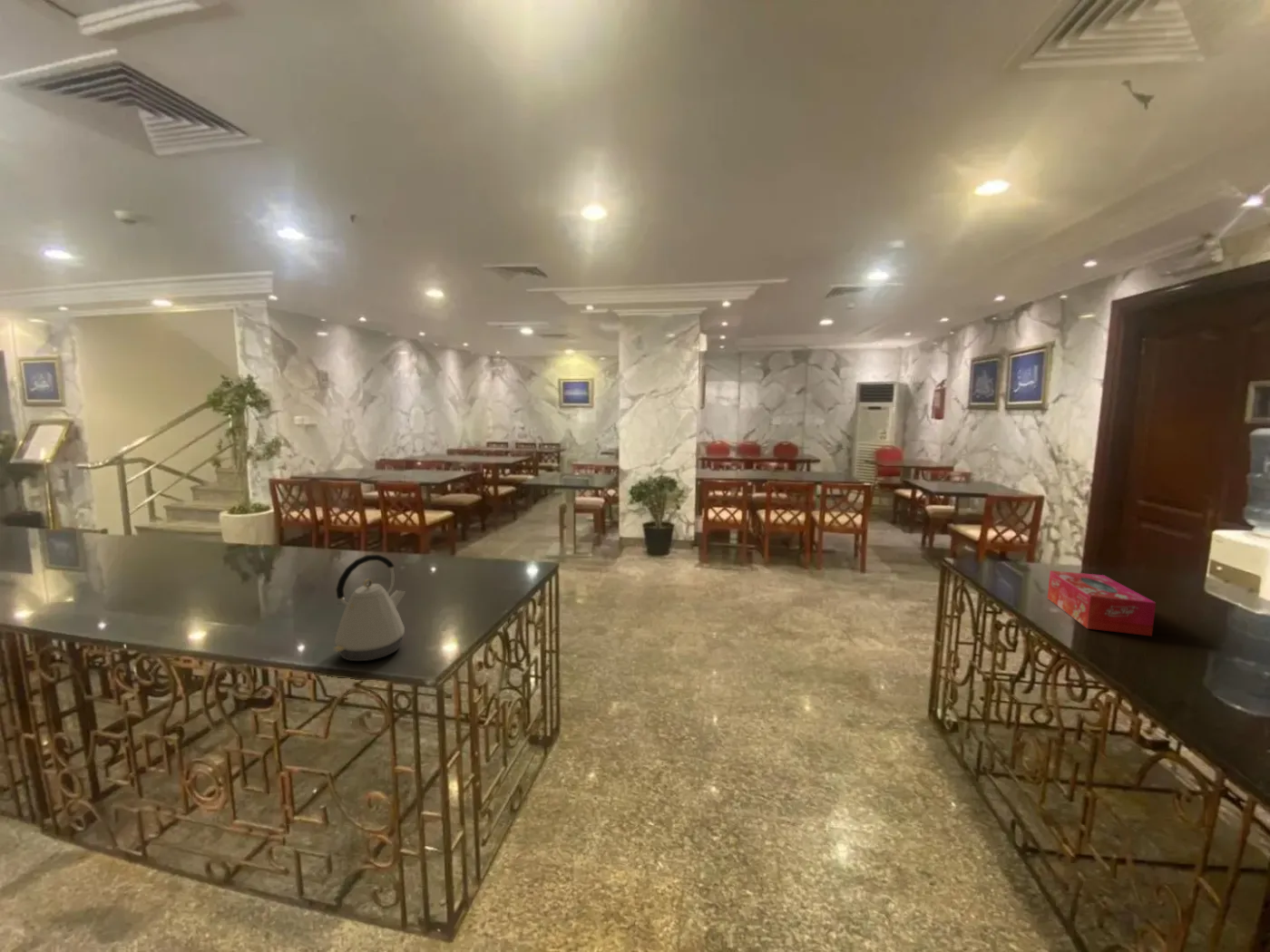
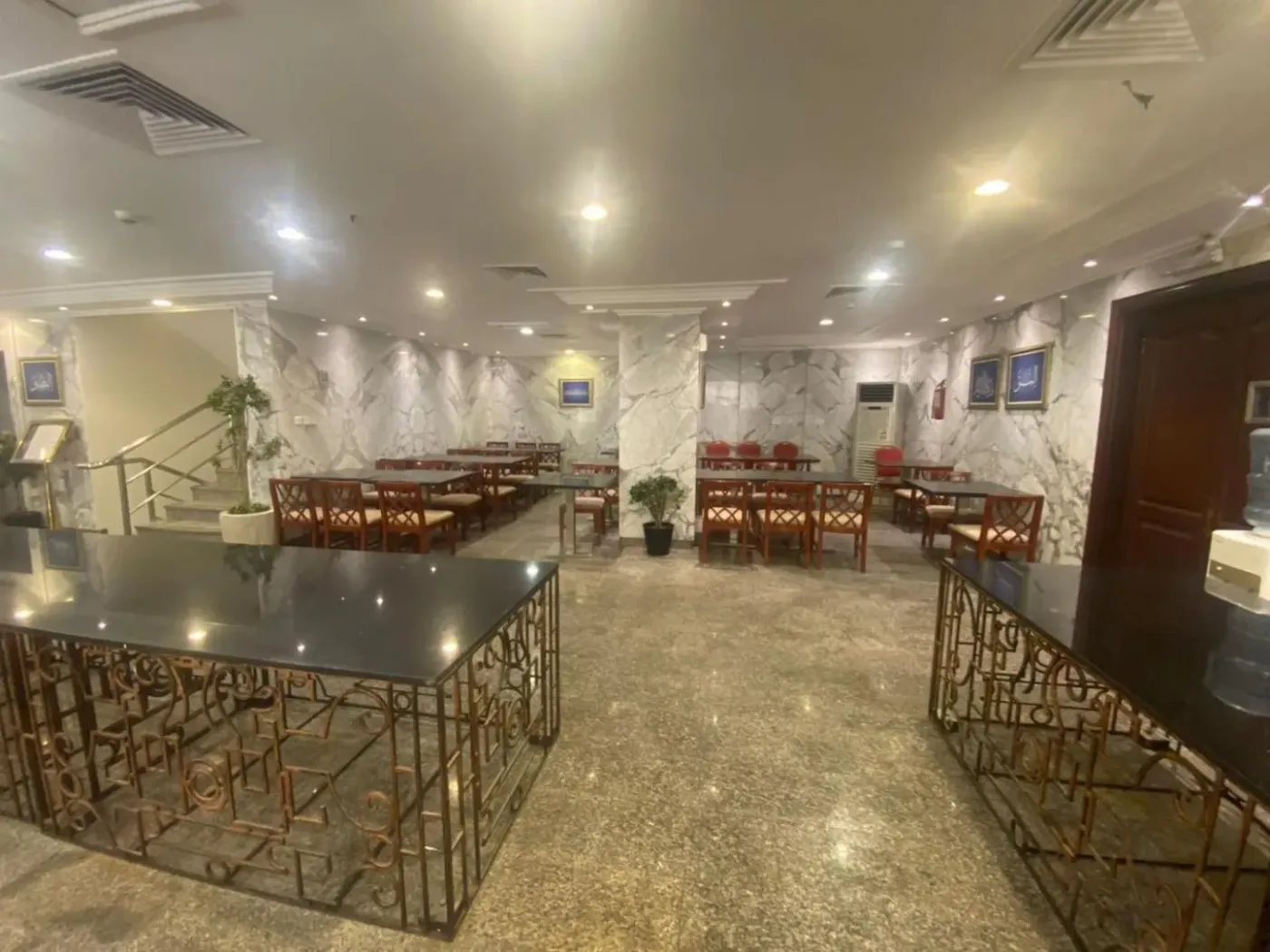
- tissue box (1096, 600)
- kettle (371, 603)
